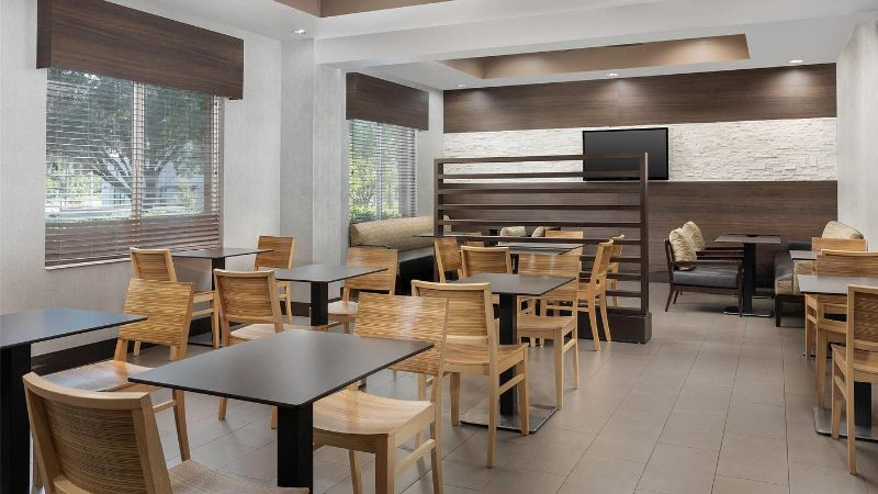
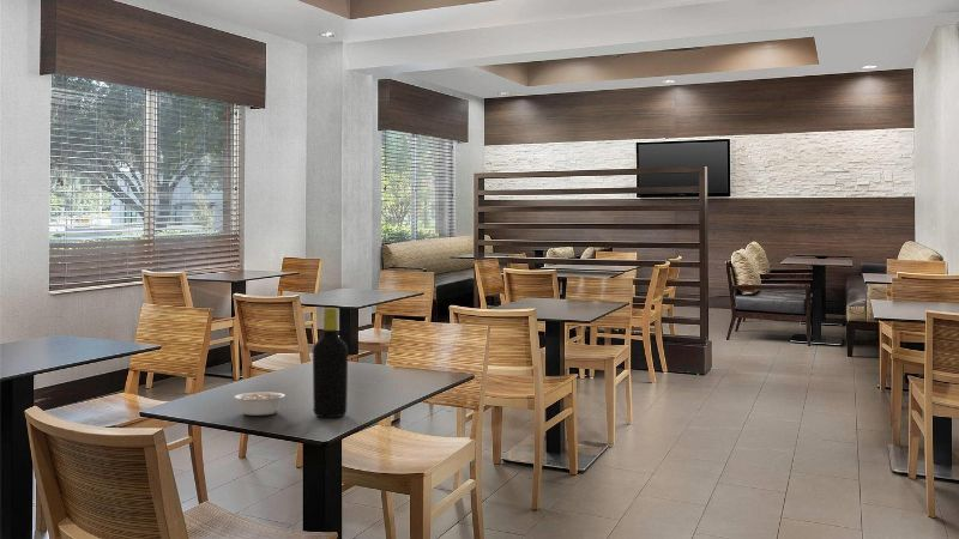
+ legume (261, 402)
+ bottle (330, 361)
